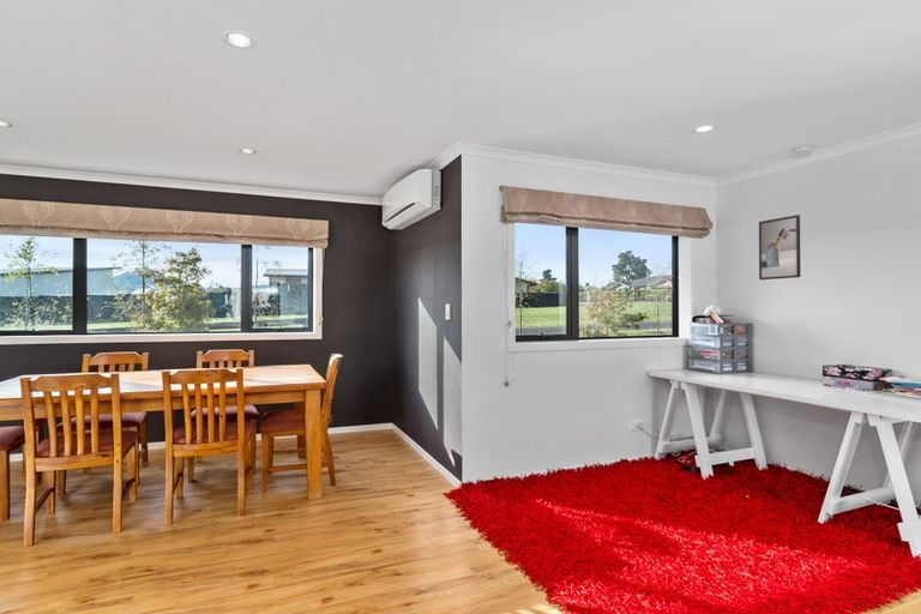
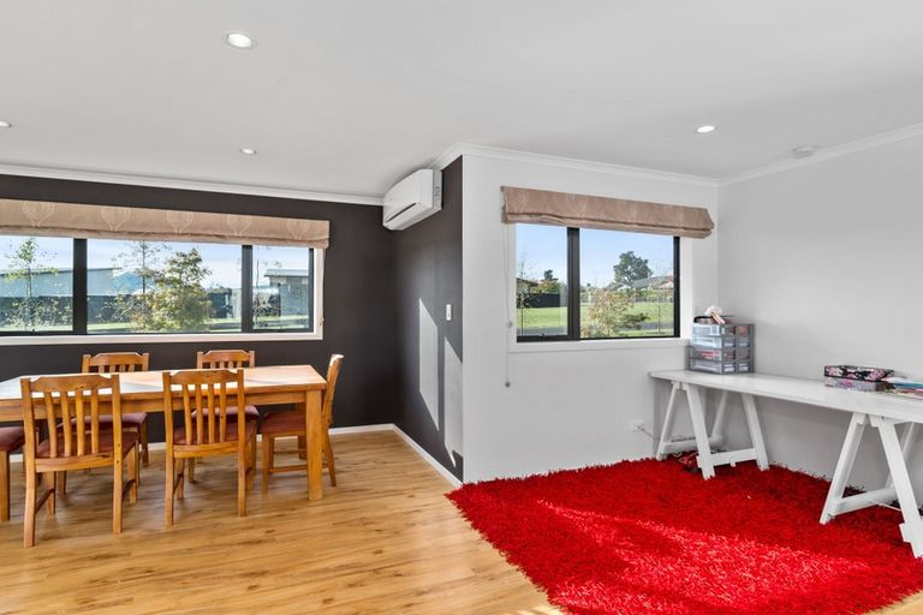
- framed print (778, 248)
